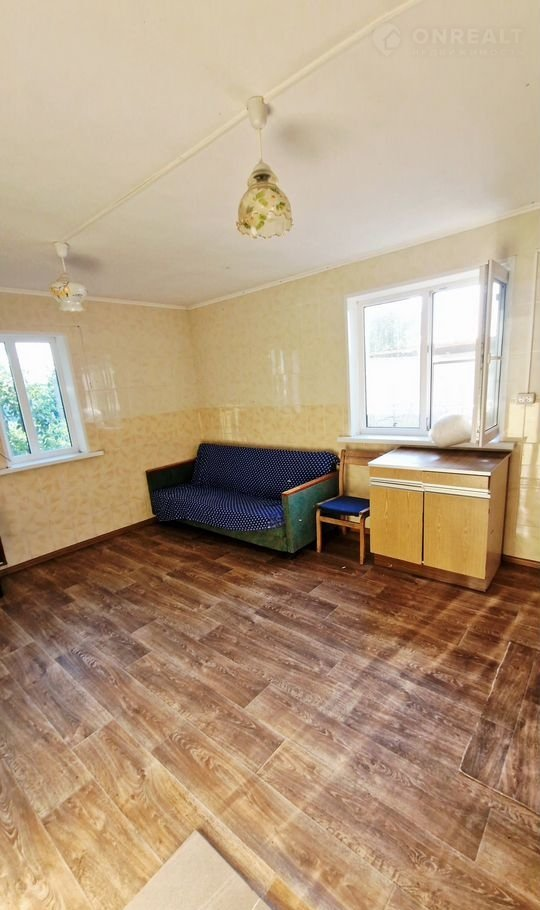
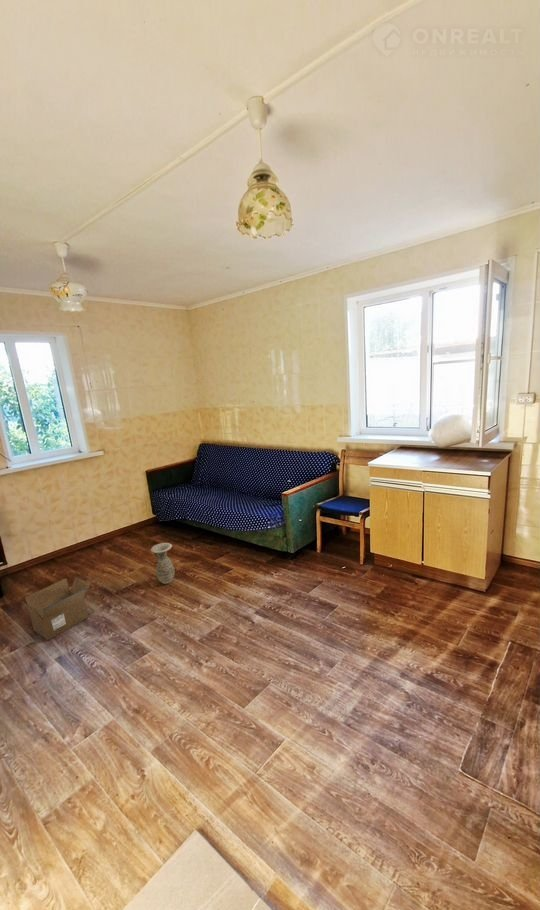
+ cardboard box (60, 607)
+ ceramic jug (163, 564)
